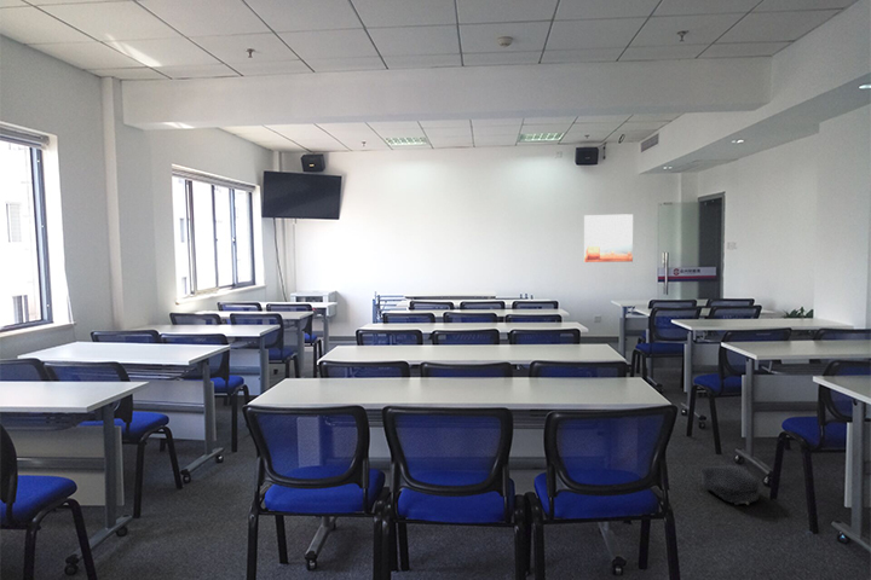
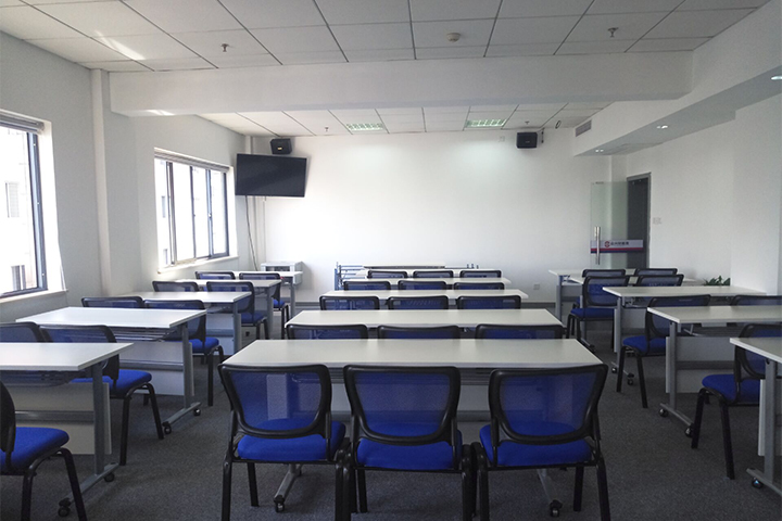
- backpack (733, 483)
- wall art (607, 238)
